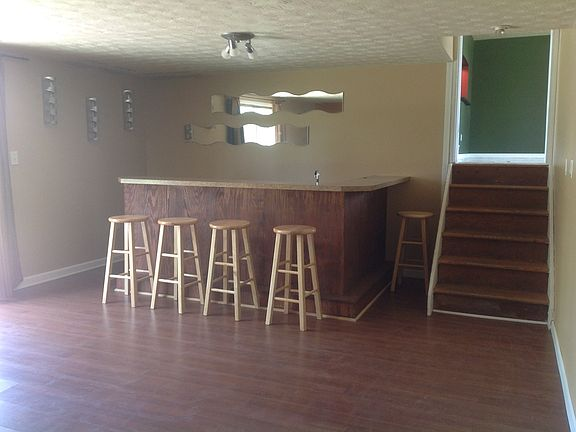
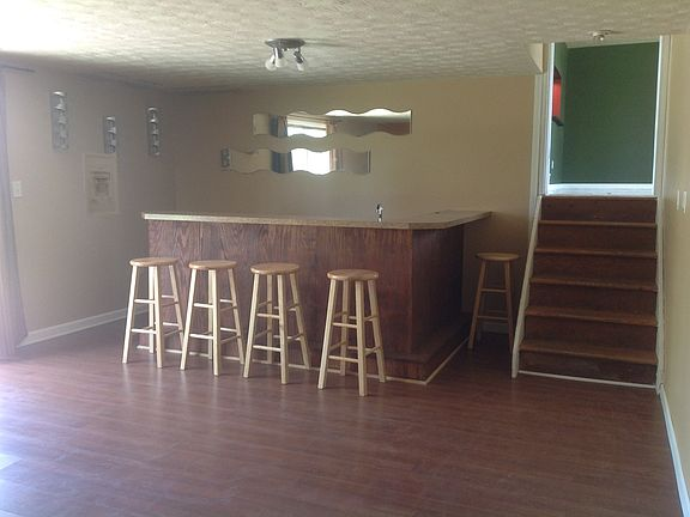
+ wall art (101, 184)
